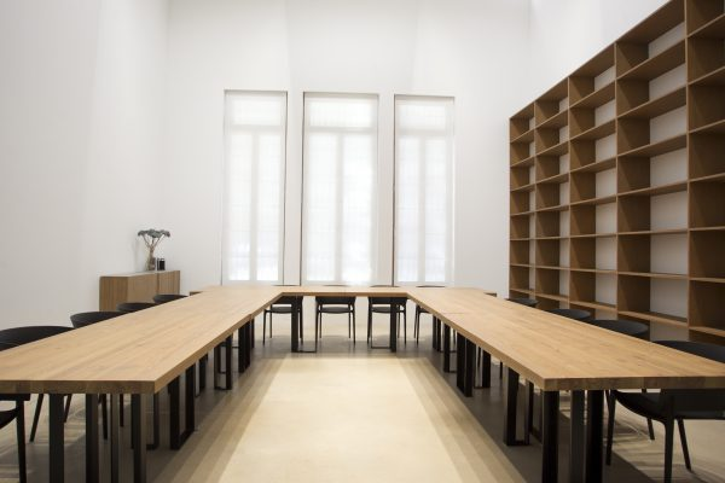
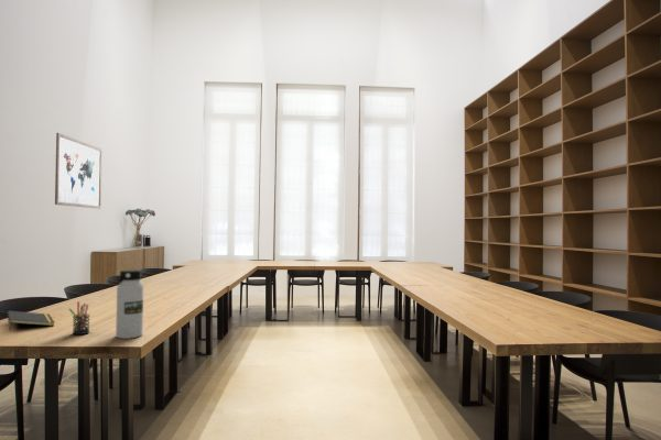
+ wall art (80, 174)
+ pen holder (78, 317)
+ notepad (30, 318)
+ water bottle (130, 302)
